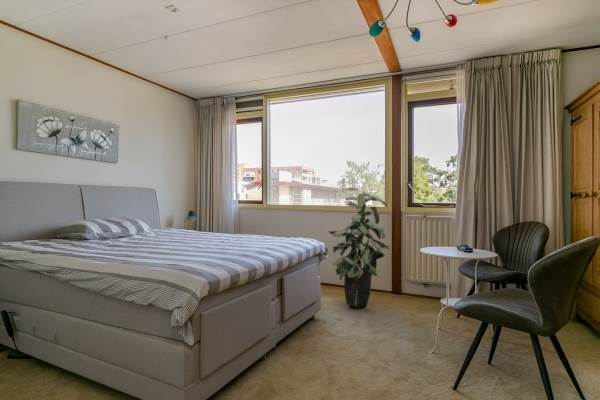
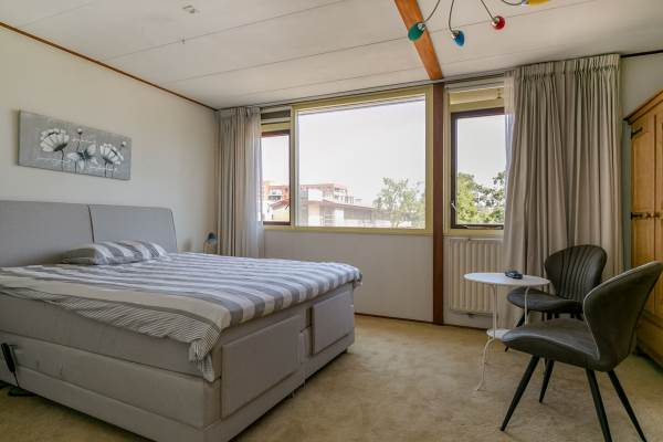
- indoor plant (357, 246)
